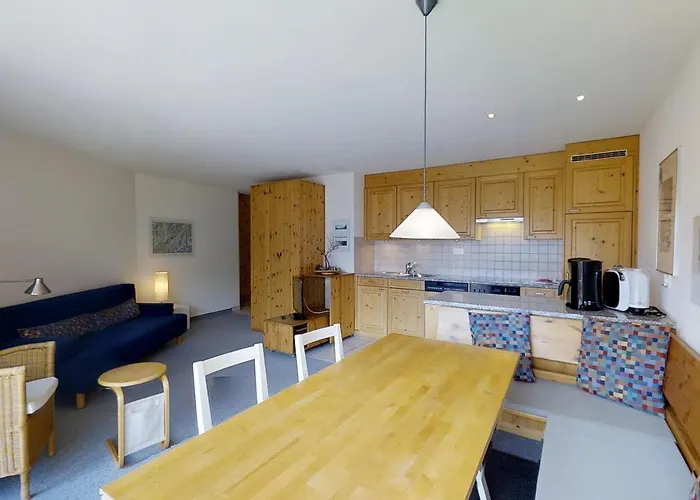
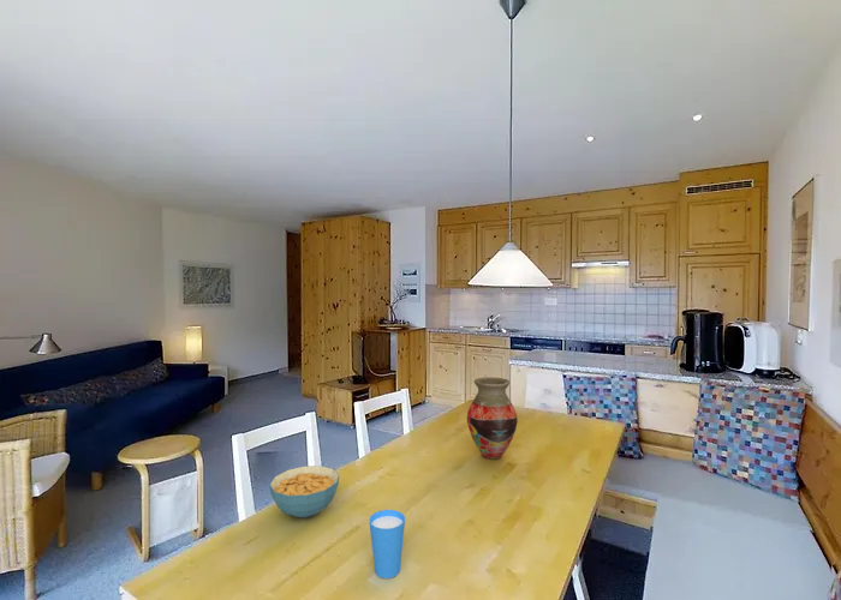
+ vase (491, 418)
+ cereal bowl (305, 496)
+ cup (387, 544)
